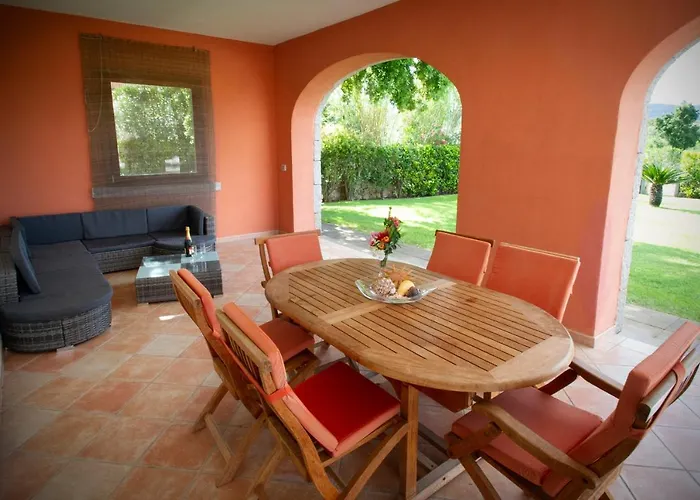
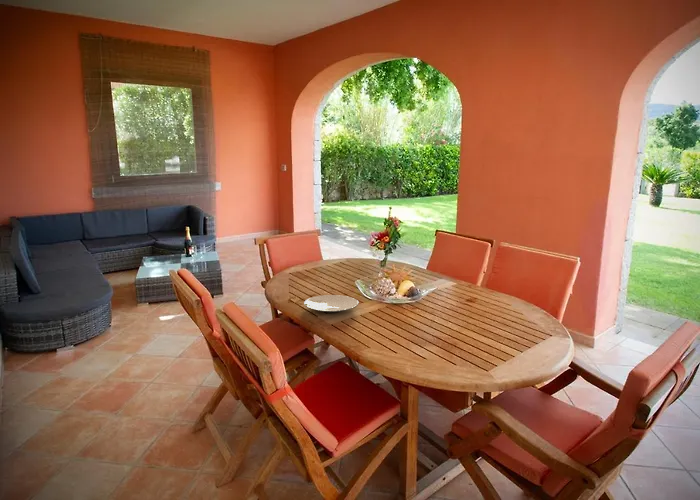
+ plate (331, 305)
